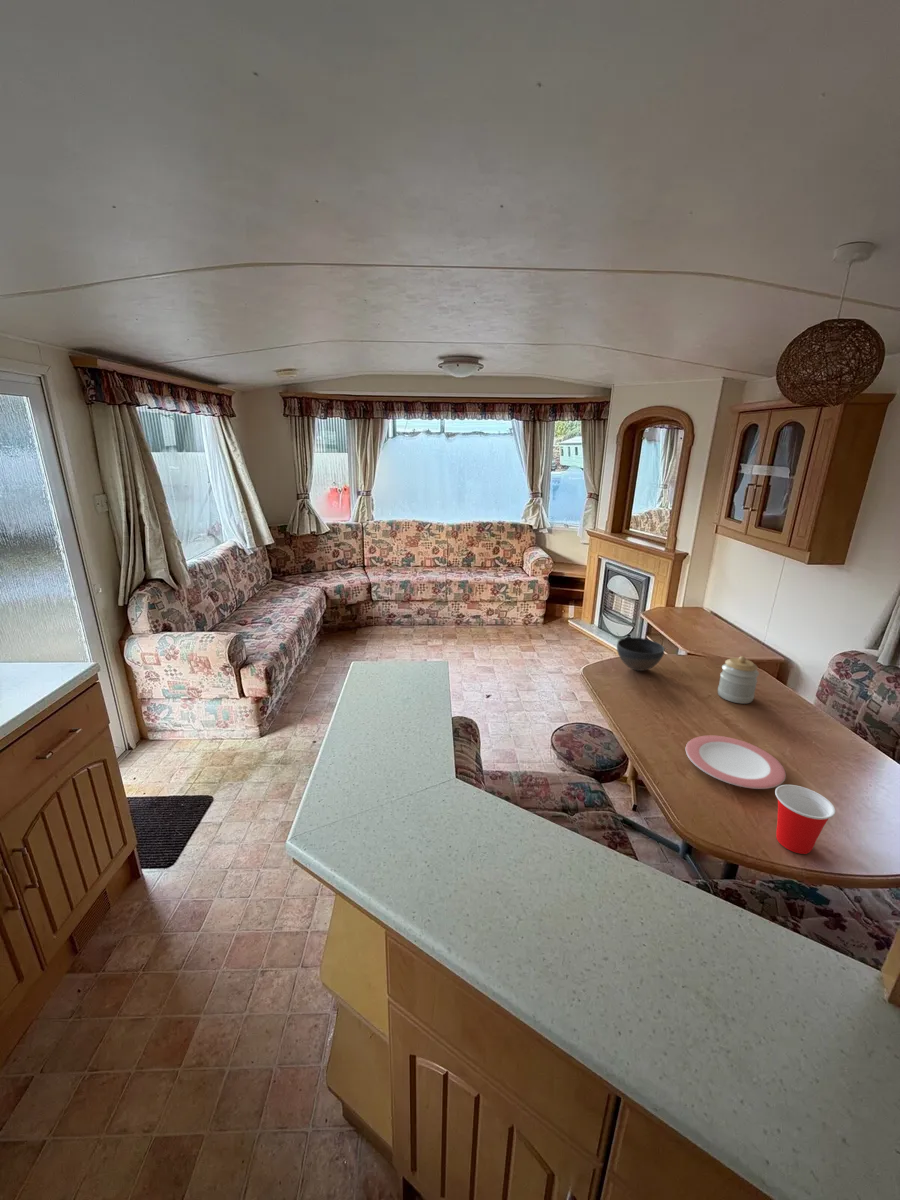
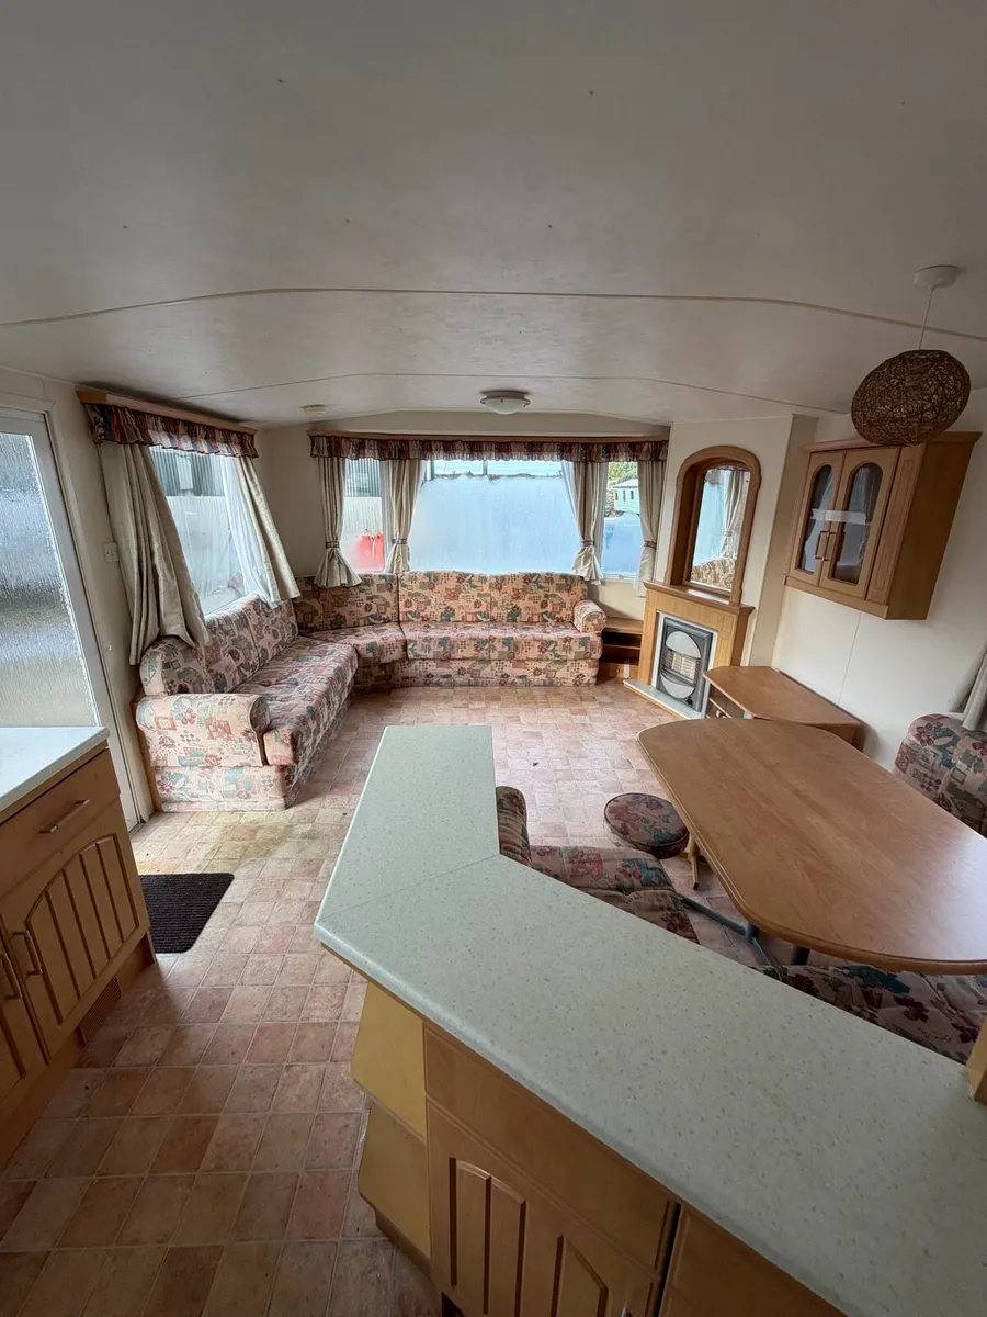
- plate (733, 761)
- cup (799, 821)
- jar (738, 676)
- bowl (639, 657)
